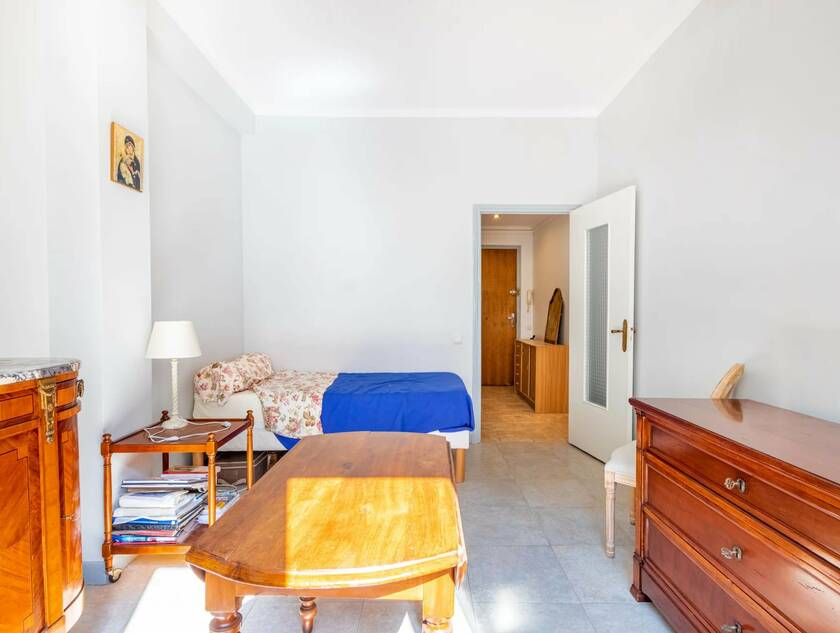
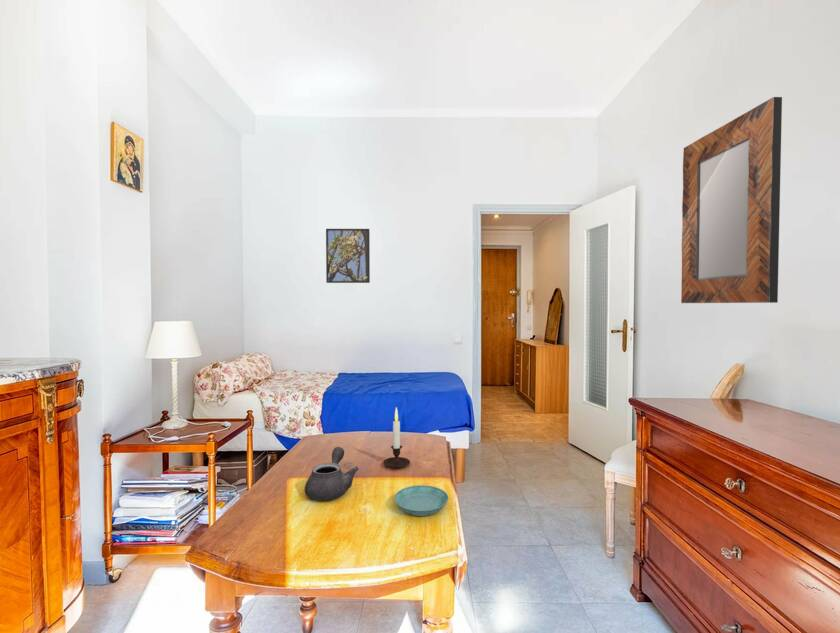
+ home mirror (723, 215)
+ teapot (333, 472)
+ saucer (421, 501)
+ candle (396, 437)
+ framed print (347, 255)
